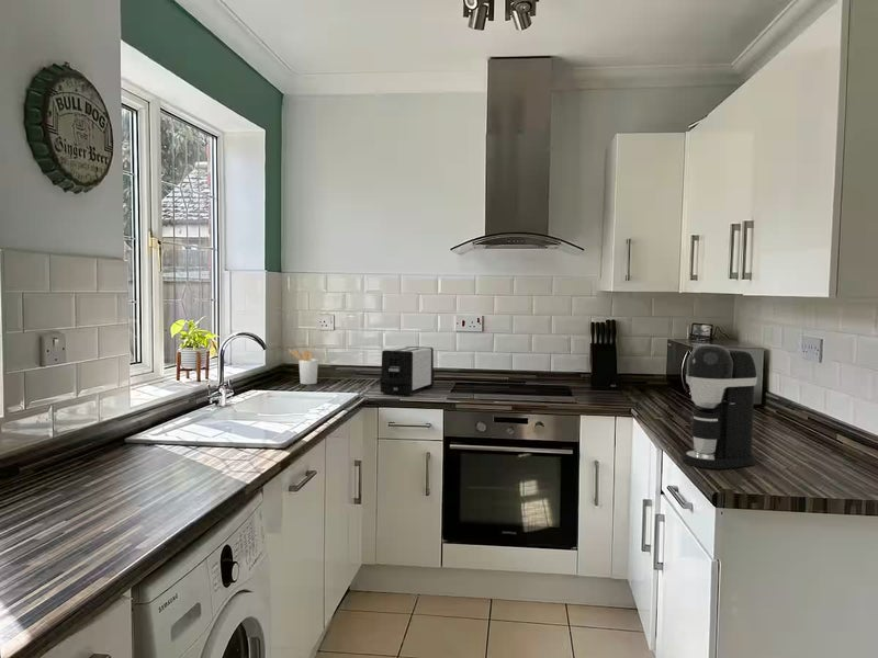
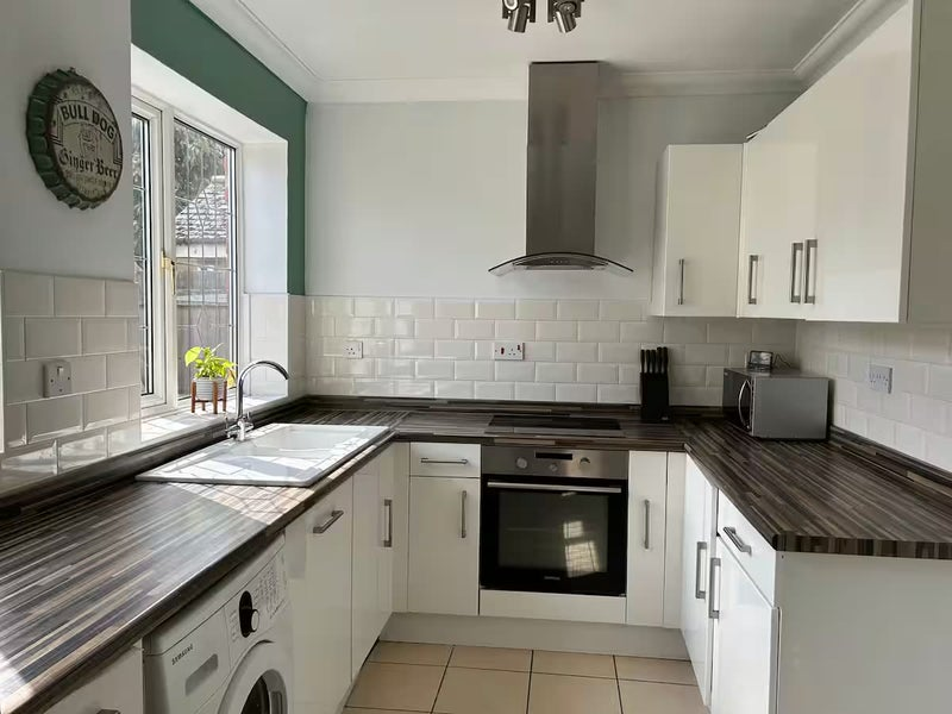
- coffee maker (720, 402)
- toaster (407, 370)
- utensil holder (303, 365)
